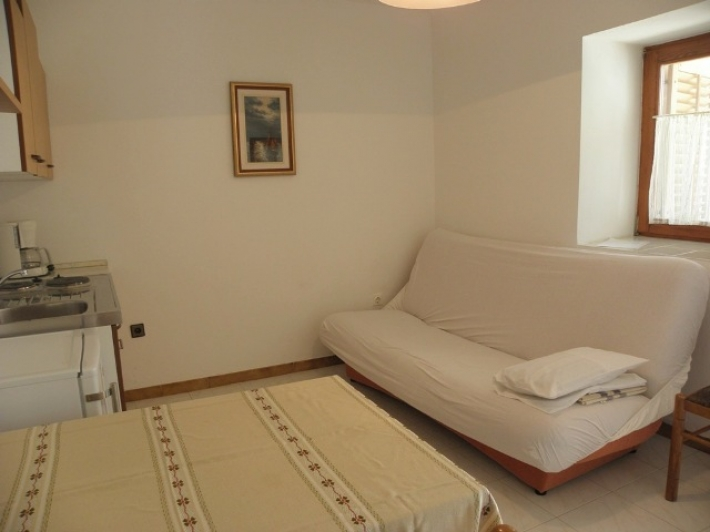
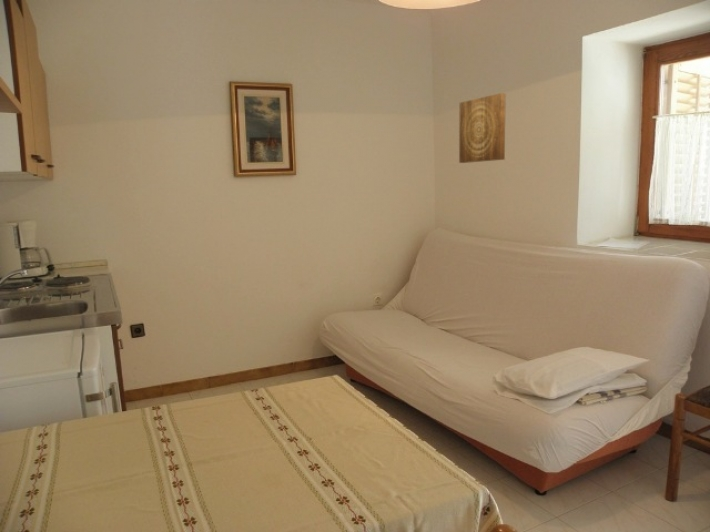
+ wall art (481, 130)
